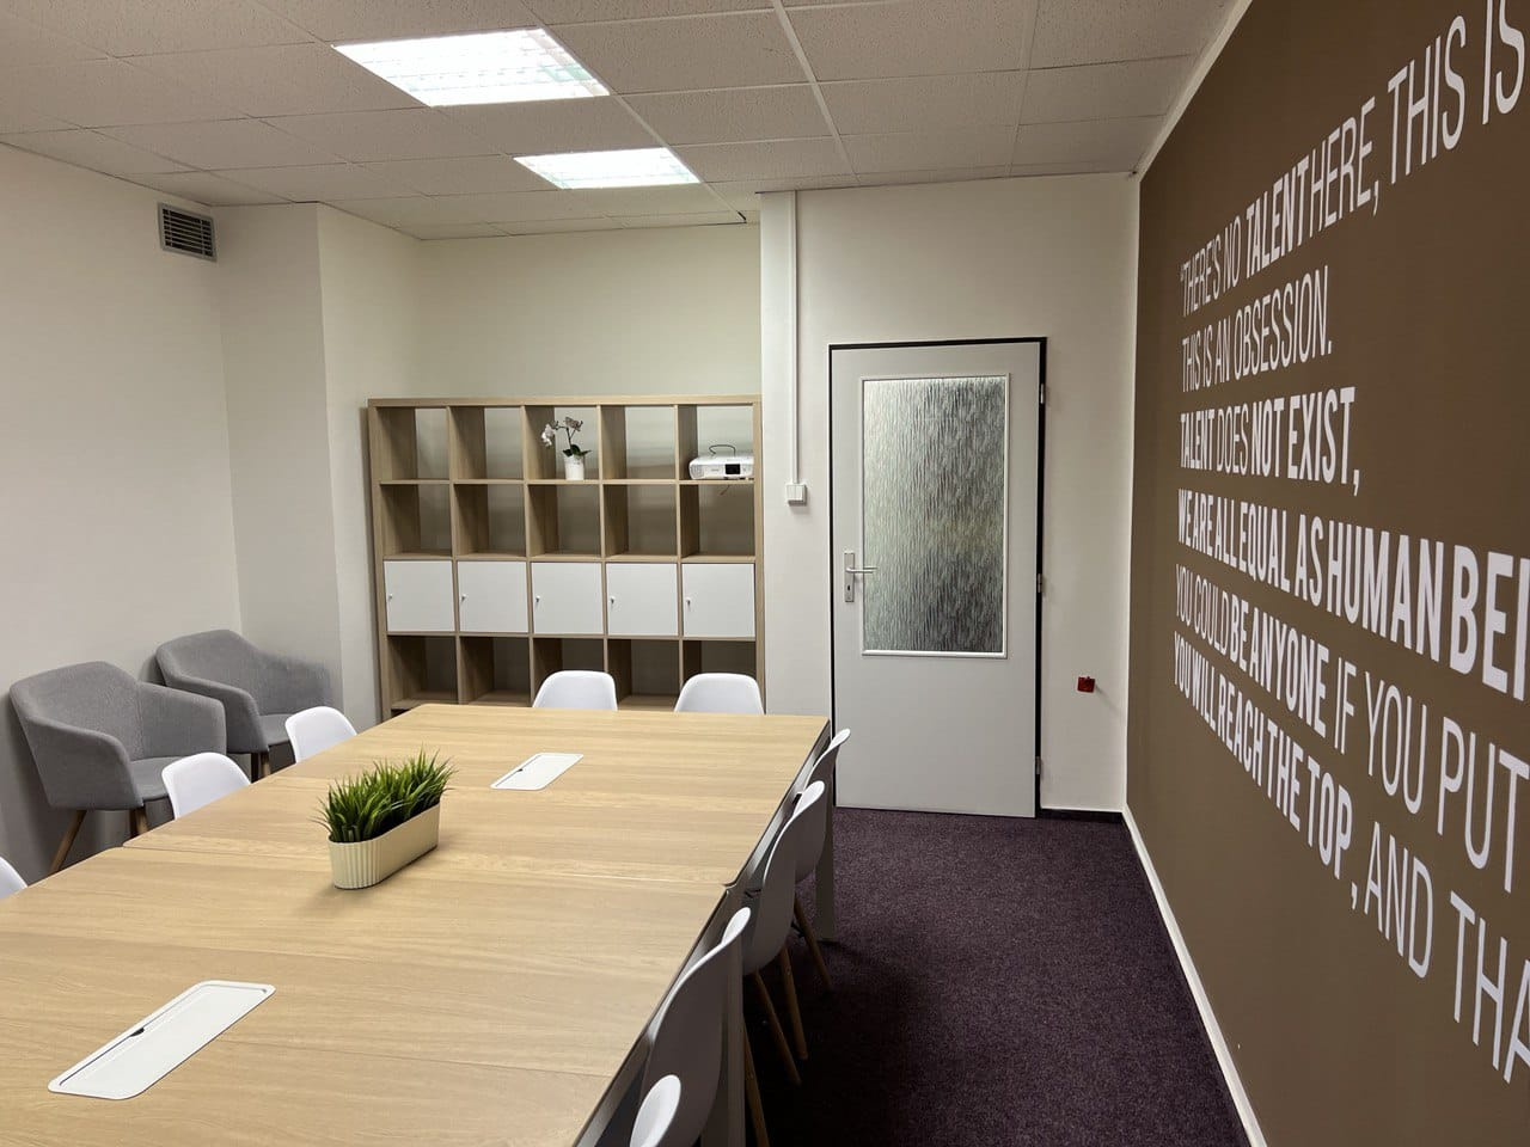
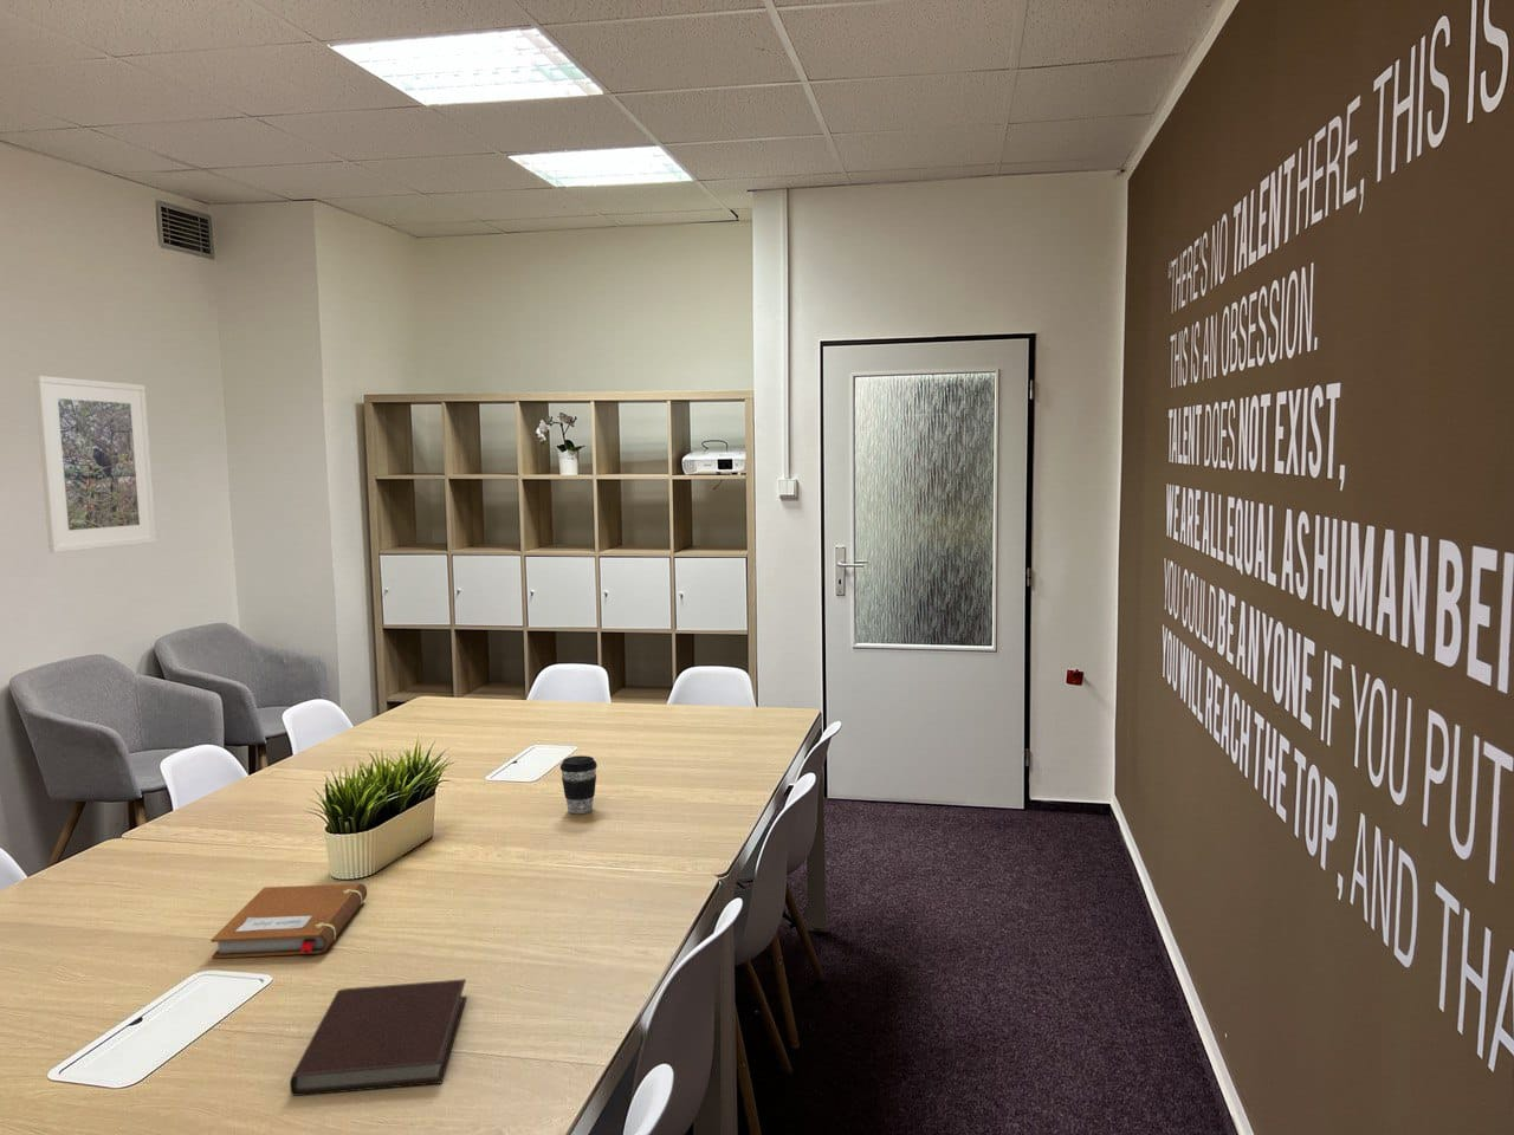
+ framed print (99, 465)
+ notebook (385, 1032)
+ coffee cup (578, 783)
+ notebook (292, 920)
